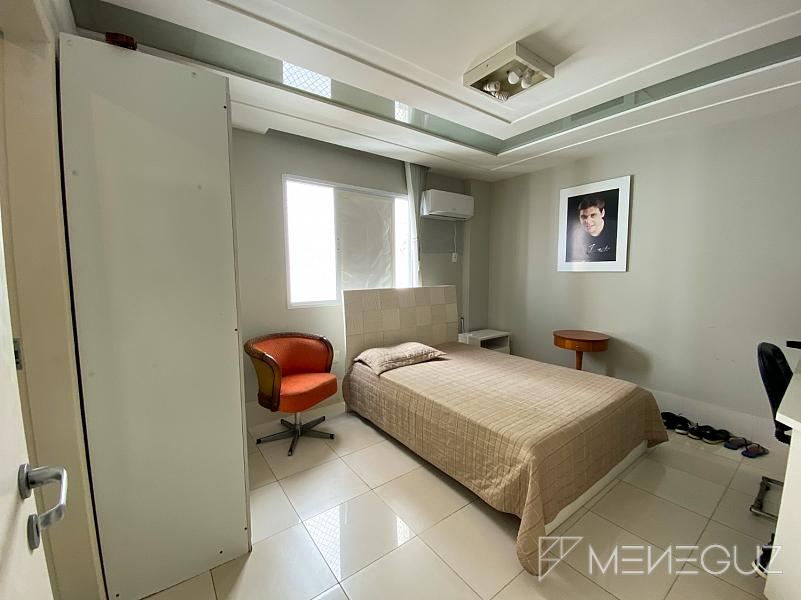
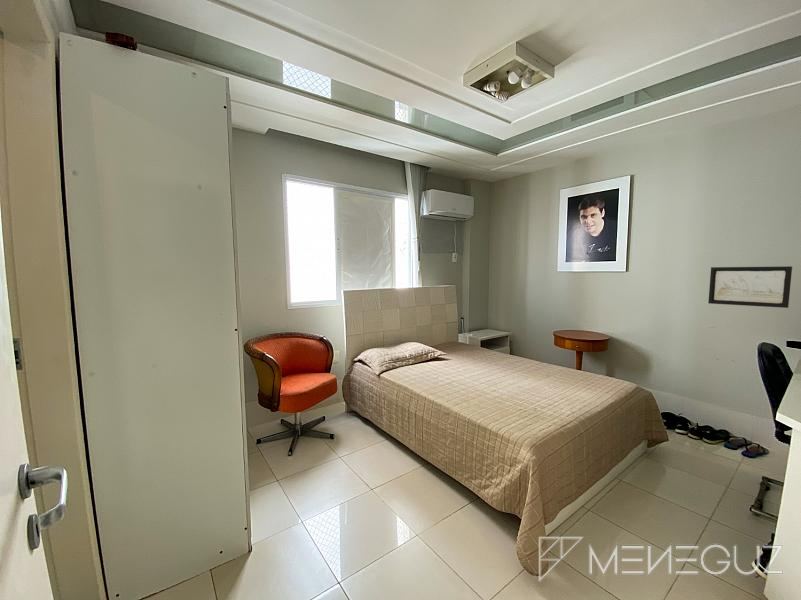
+ wall art (747, 286)
